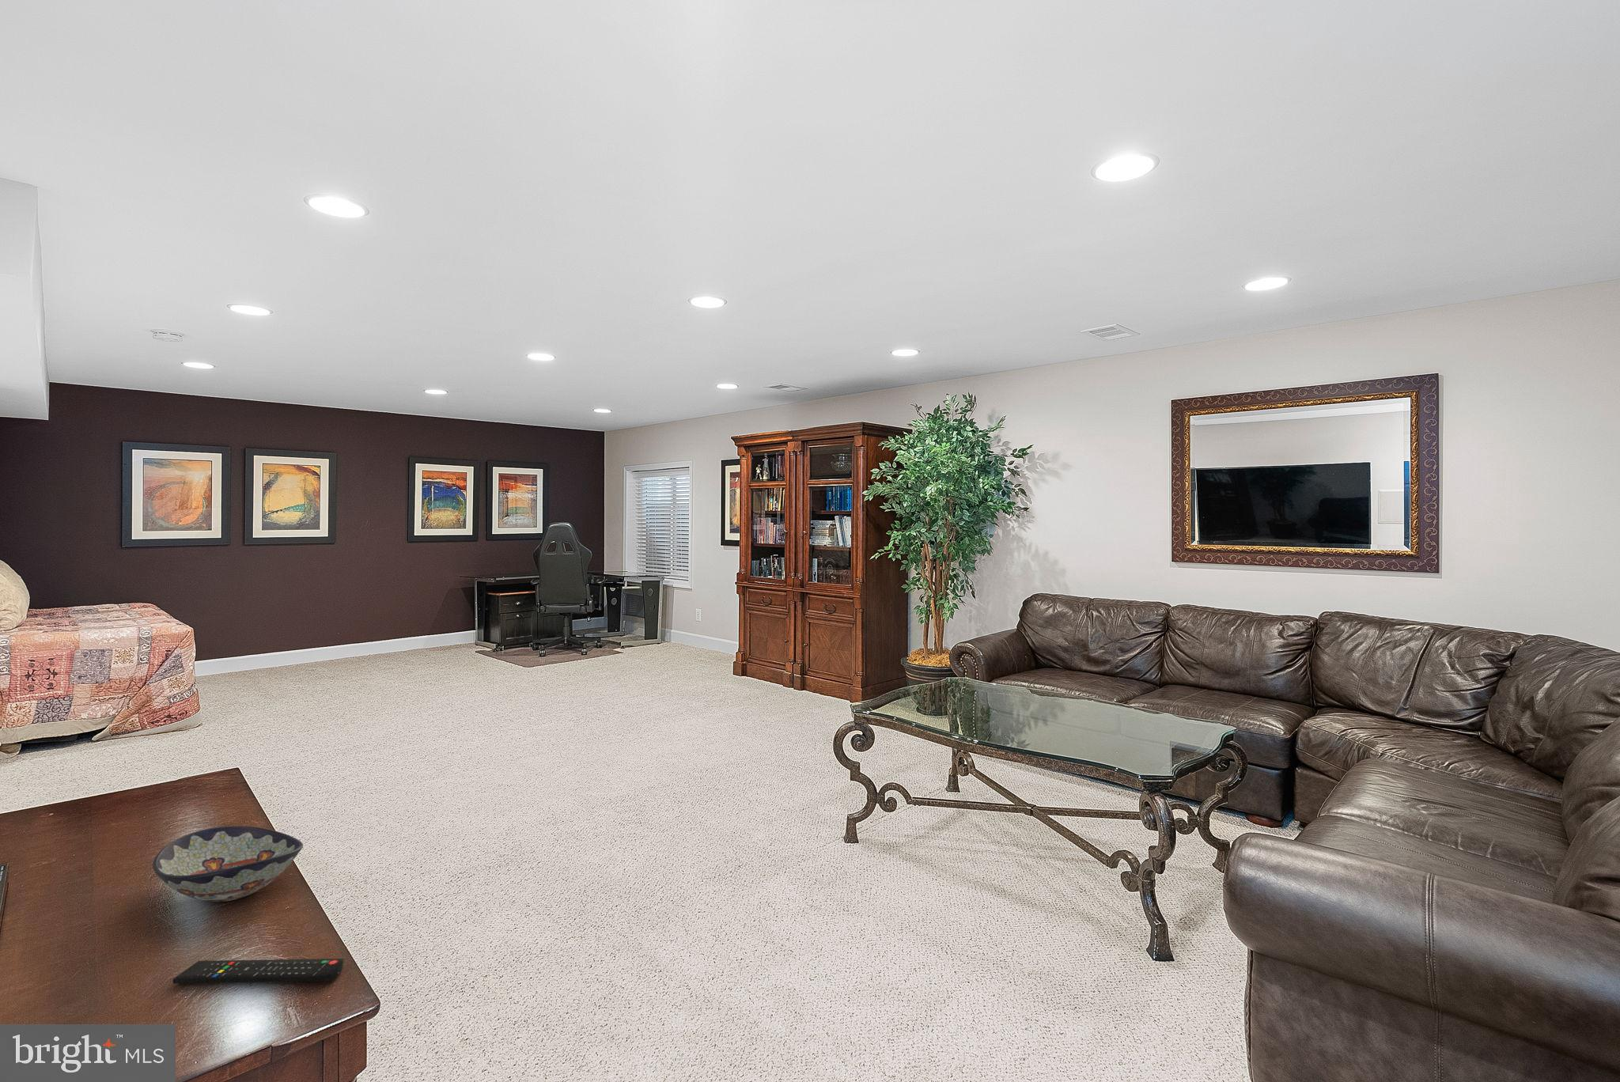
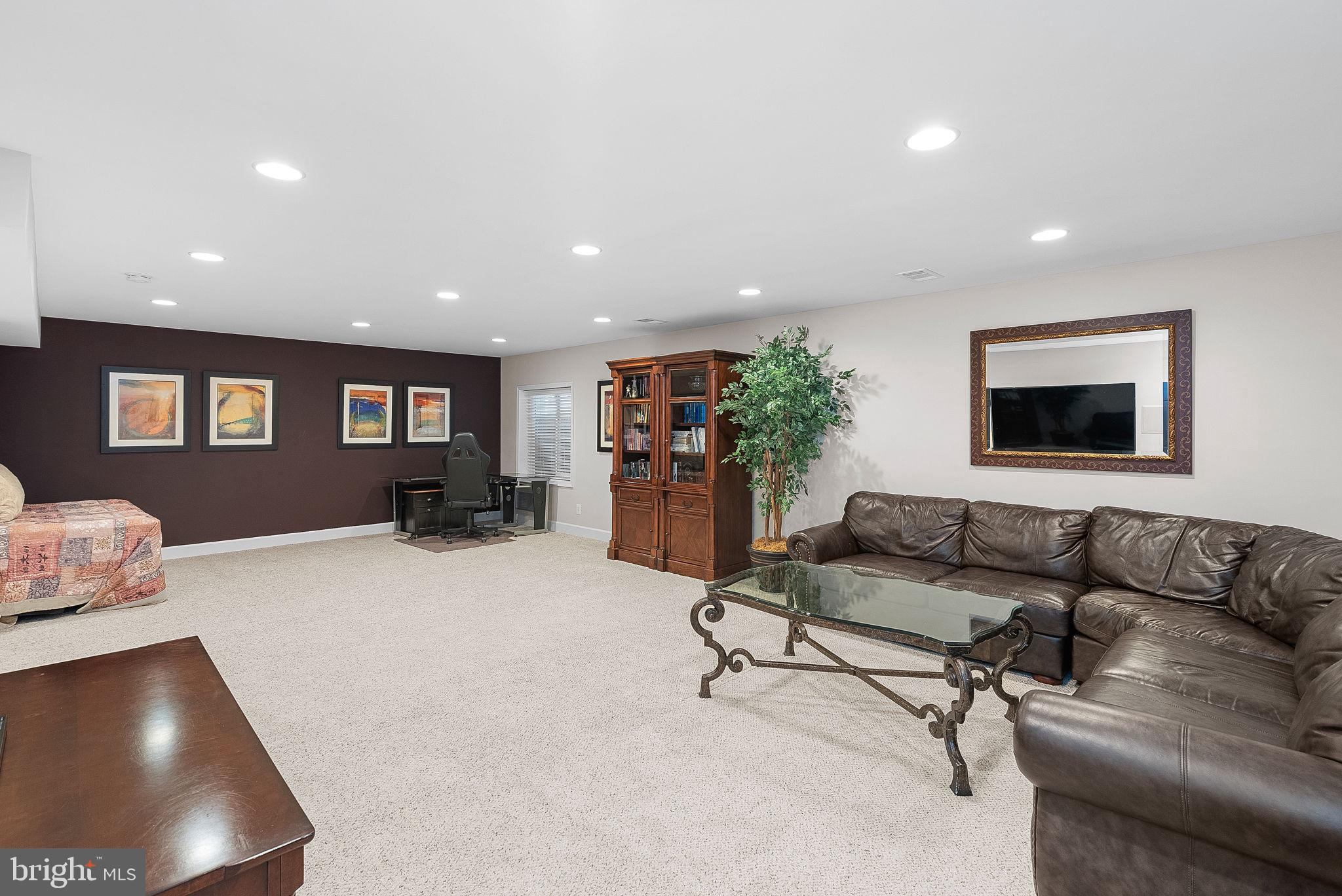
- remote control (262, 972)
- decorative bowl (231, 868)
